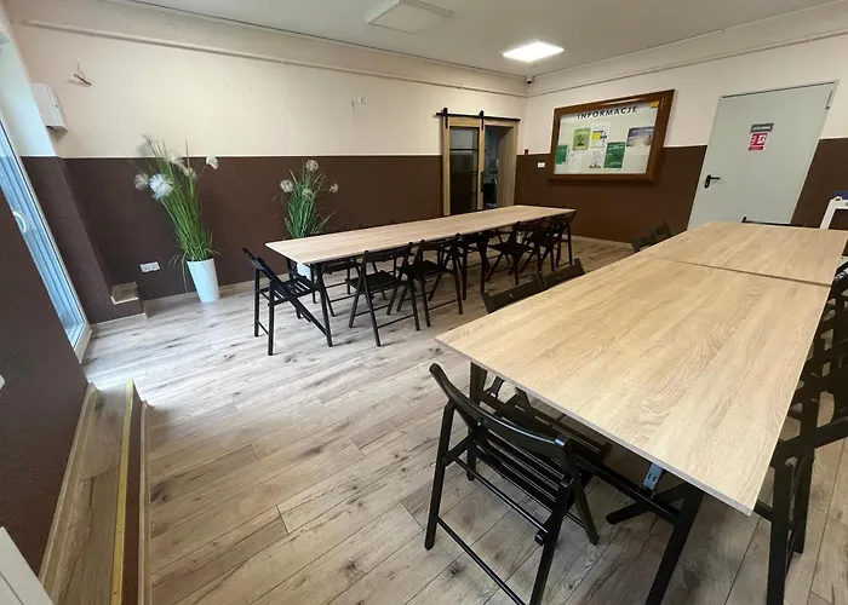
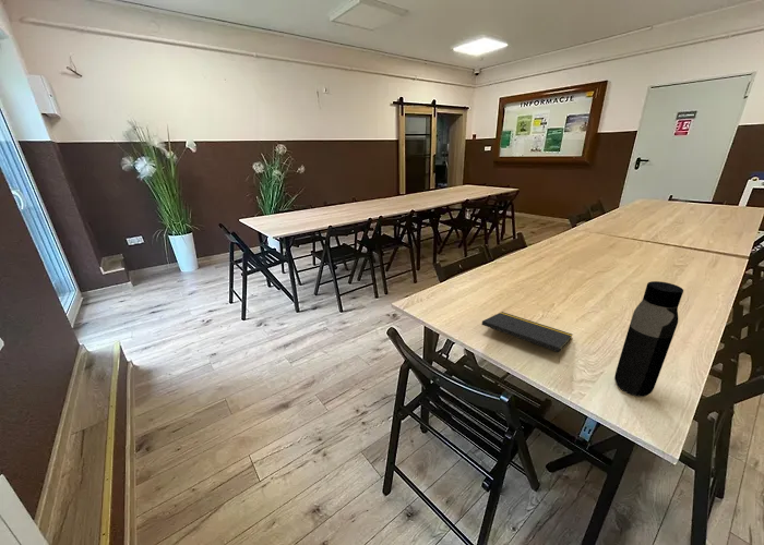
+ notepad (526, 329)
+ water bottle (647, 340)
